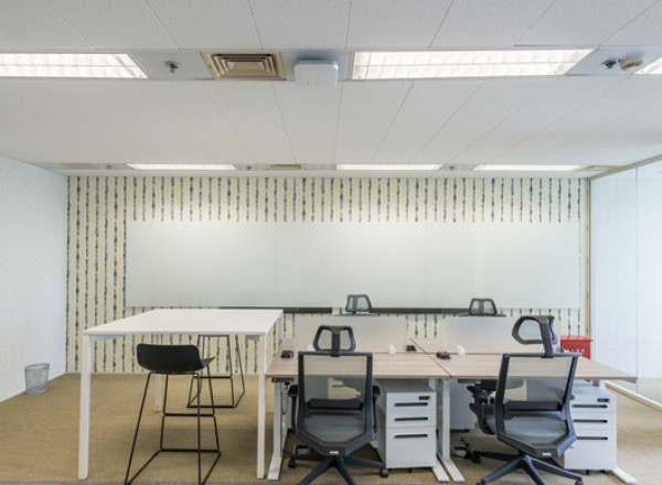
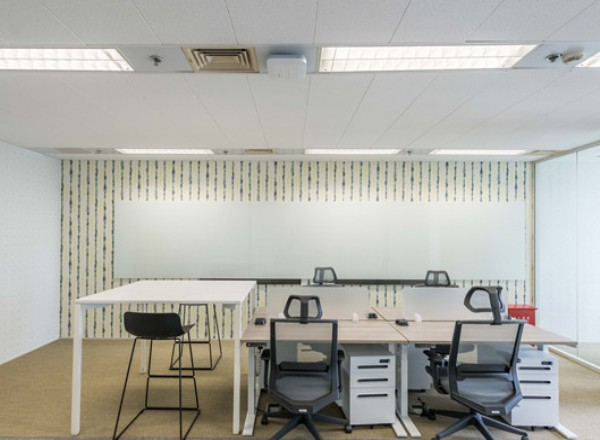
- wastebasket (35, 378)
